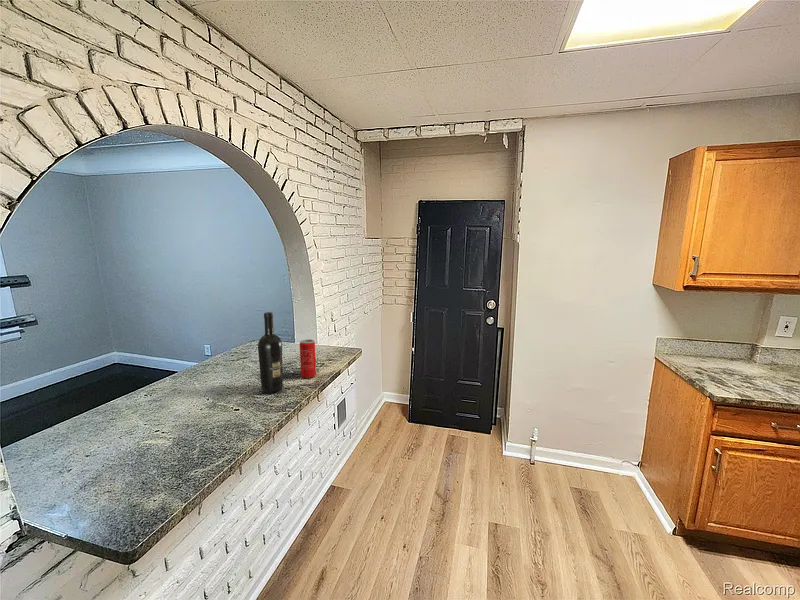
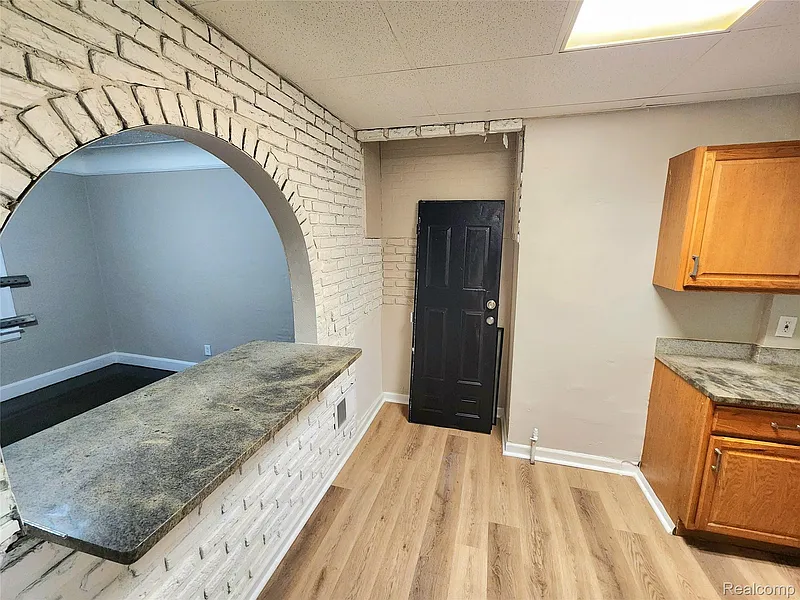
- wine bottle (270, 351)
- beverage can (307, 358)
